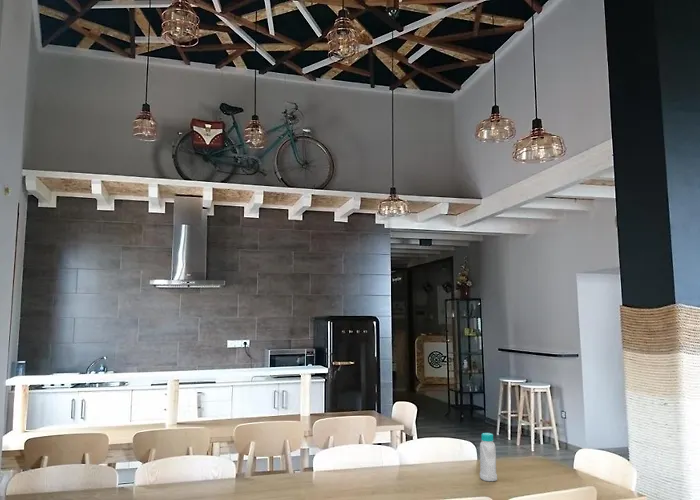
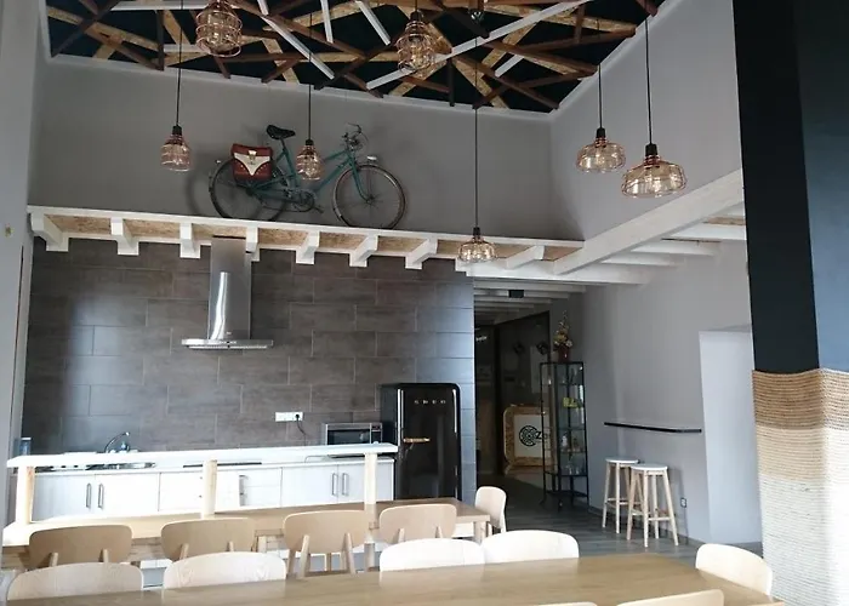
- bottle (487, 456)
